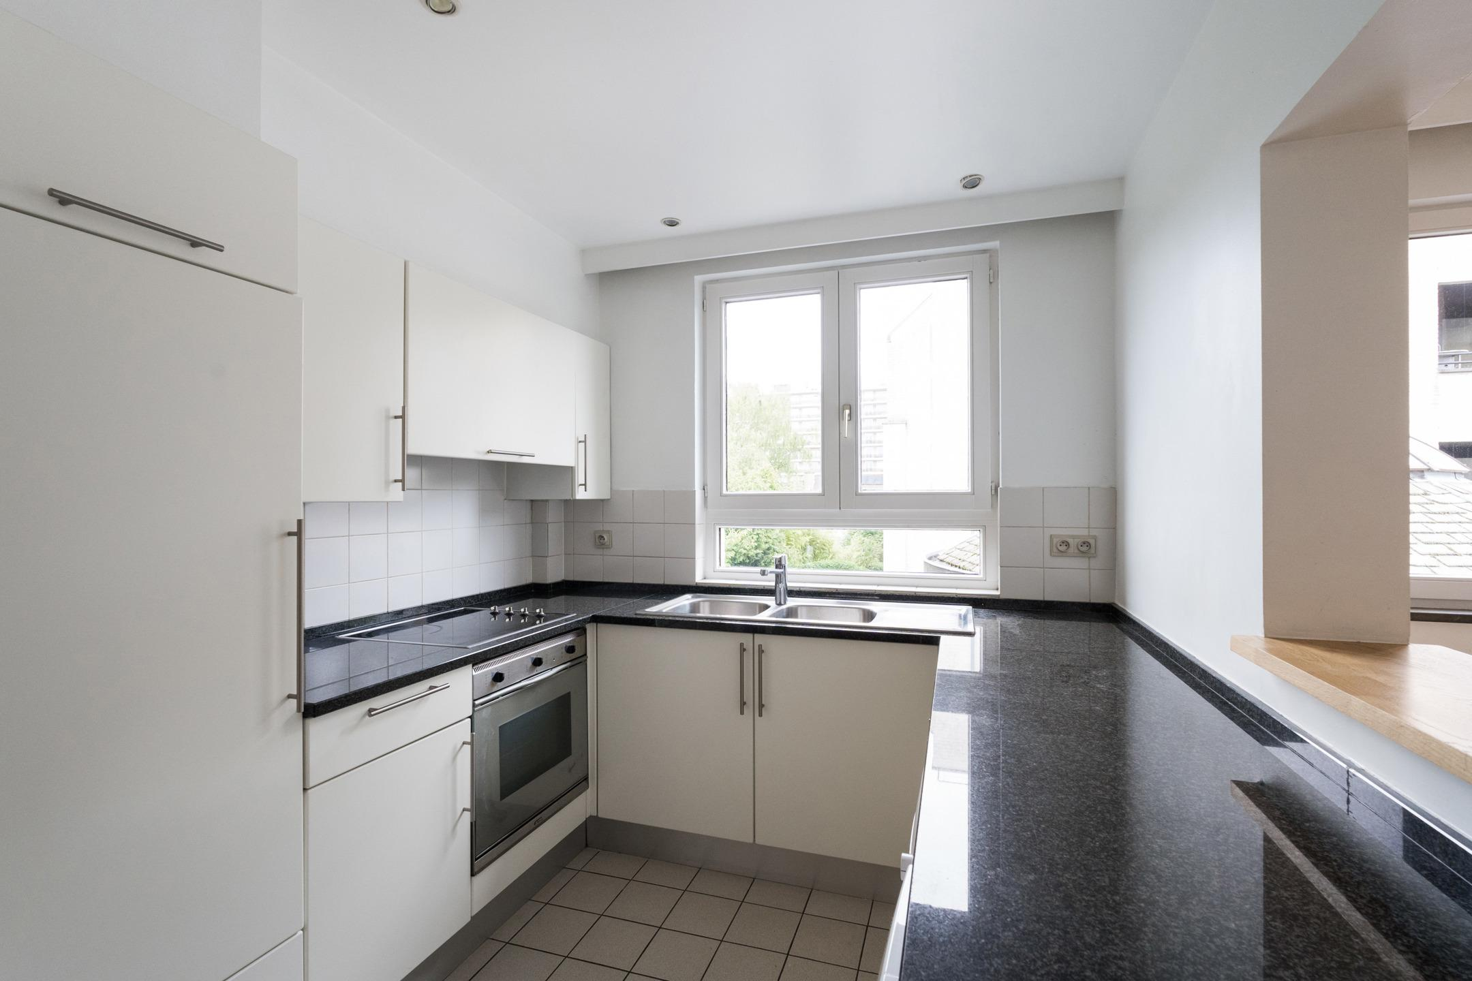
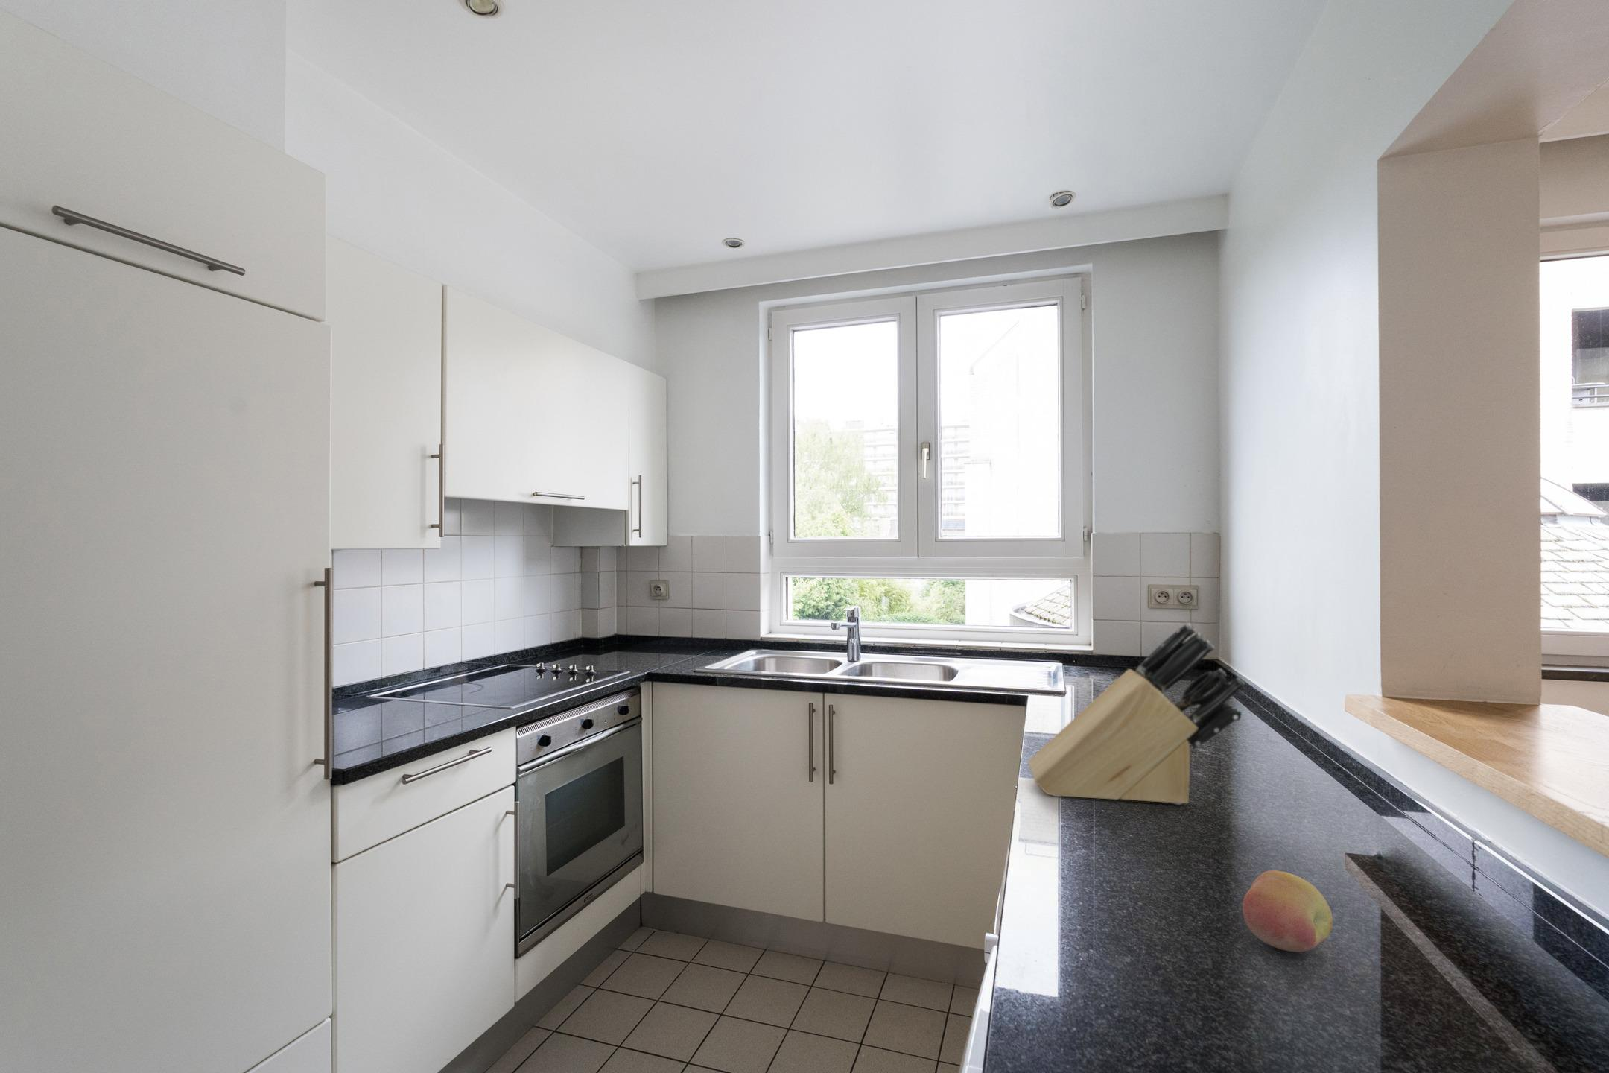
+ fruit (1285, 909)
+ knife block (1131, 708)
